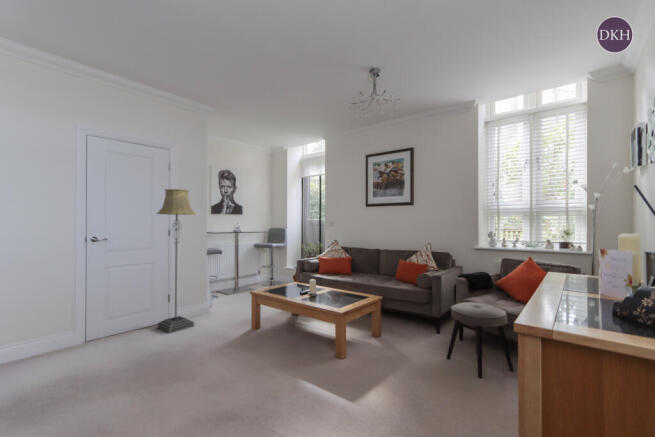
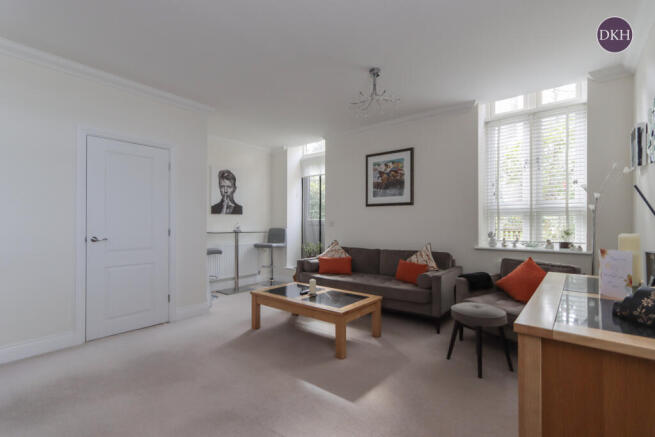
- floor lamp (176, 258)
